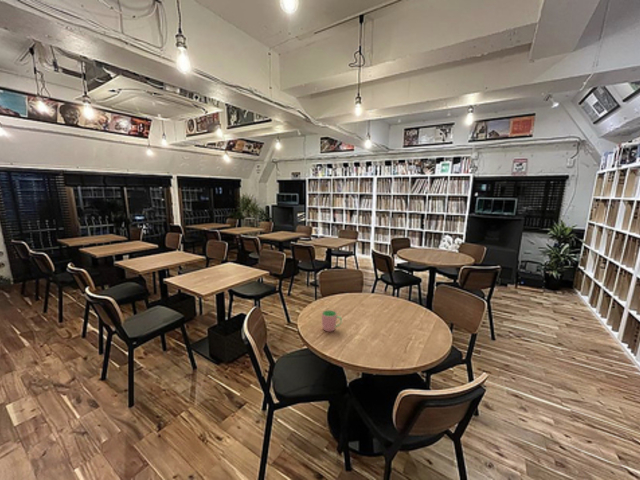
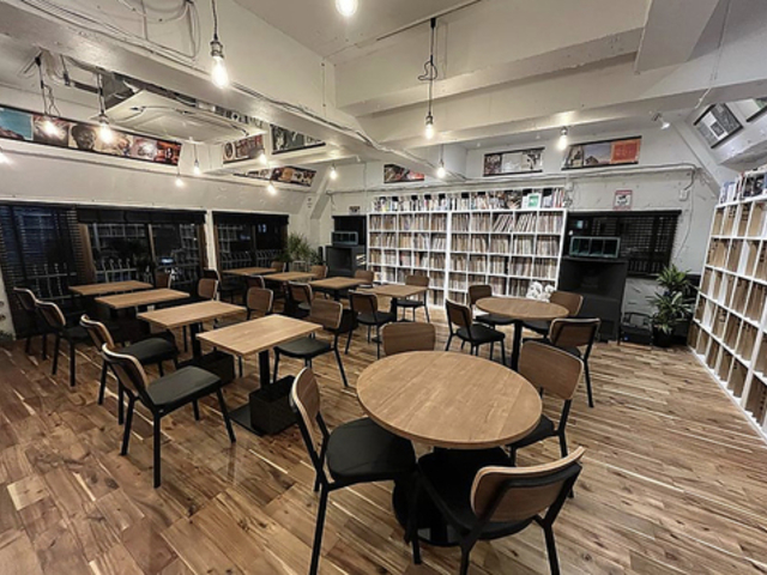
- cup (331, 321)
